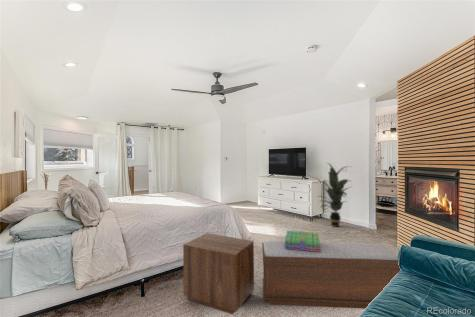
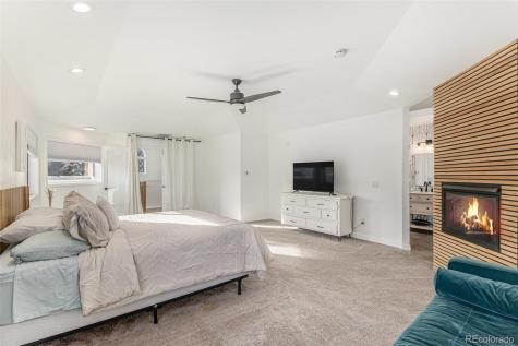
- indoor plant (333, 193)
- bench (326, 271)
- nightstand (219, 269)
- stack of books (302, 240)
